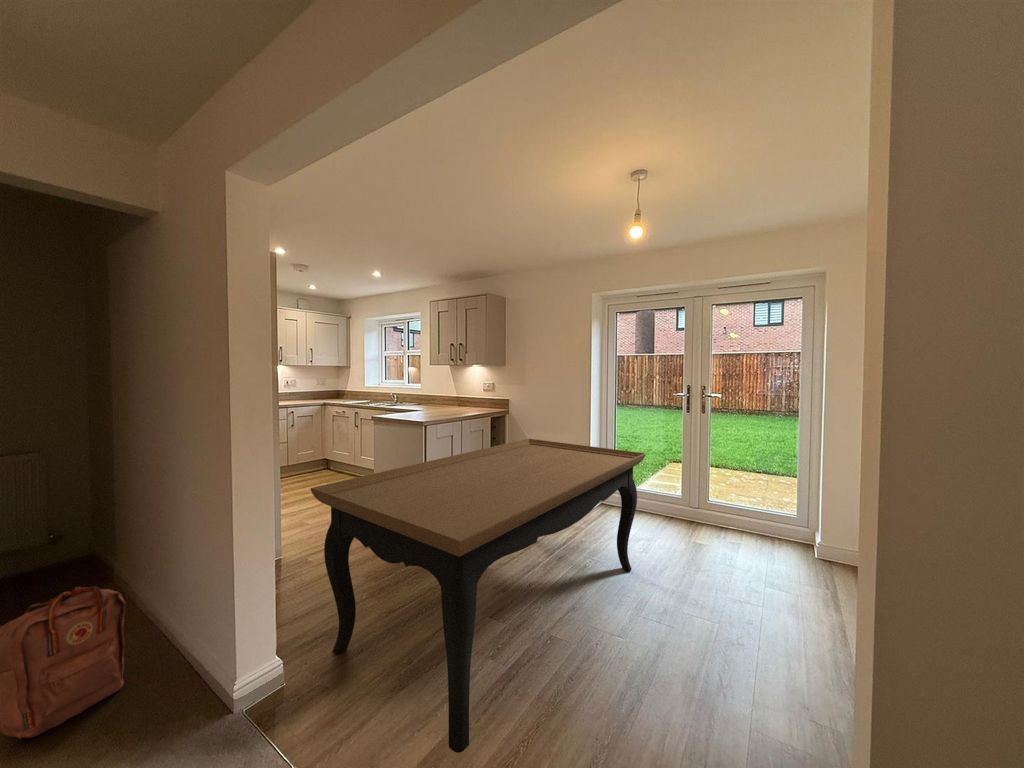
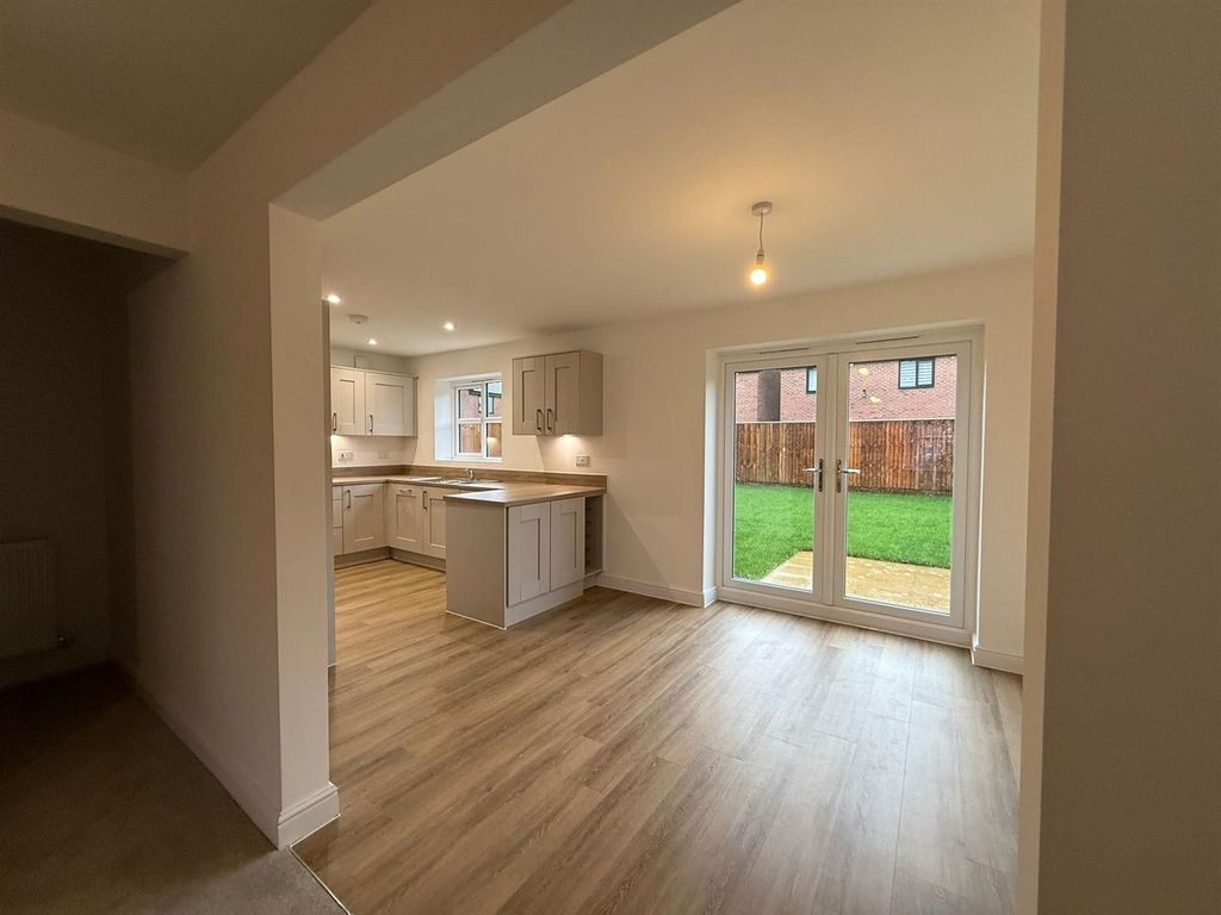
- dining table (508, 535)
- backpack (61, 650)
